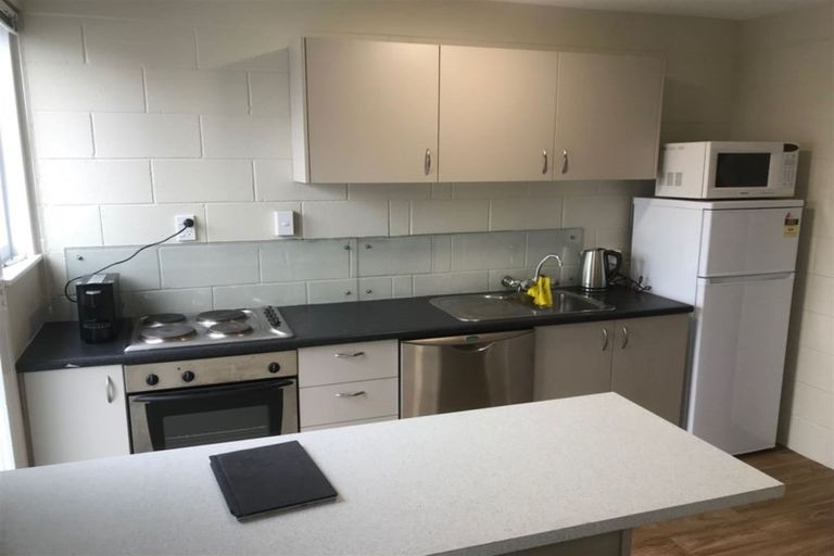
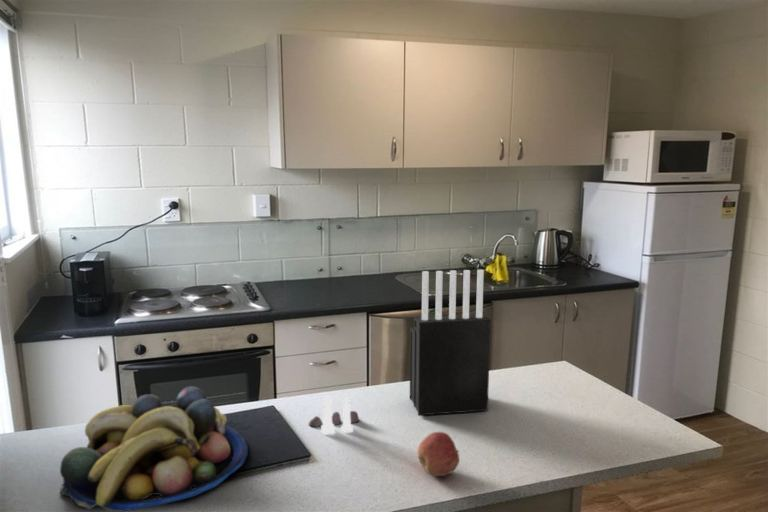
+ fruit bowl (159, 433)
+ knife block (447, 336)
+ apple (438, 453)
+ salt and pepper shaker set (334, 412)
